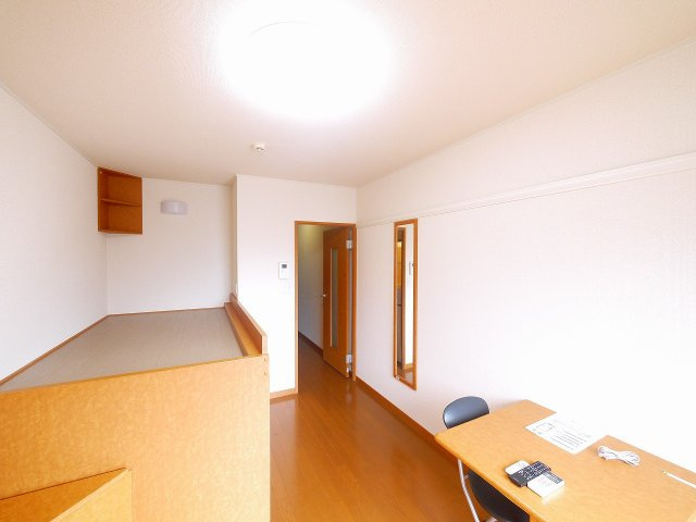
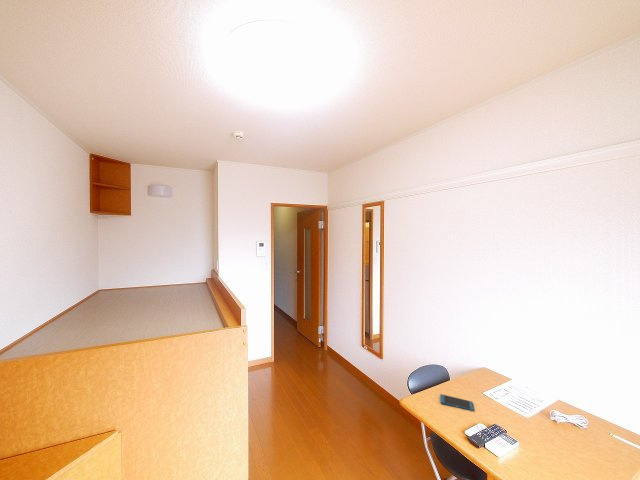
+ smartphone (456, 402)
